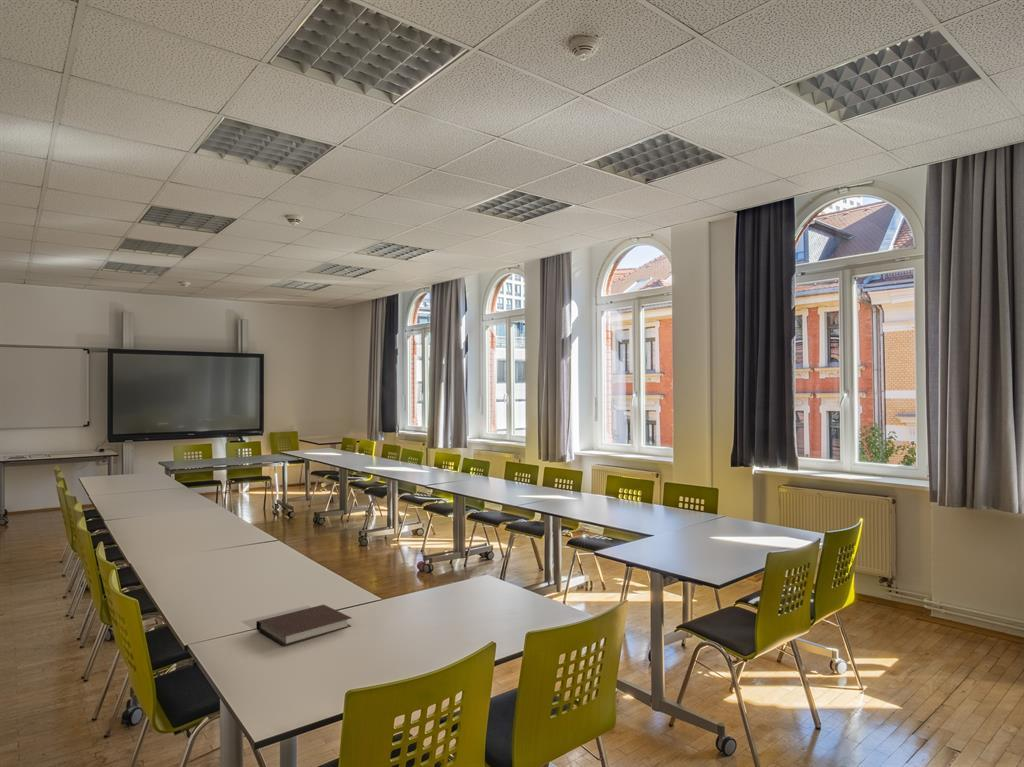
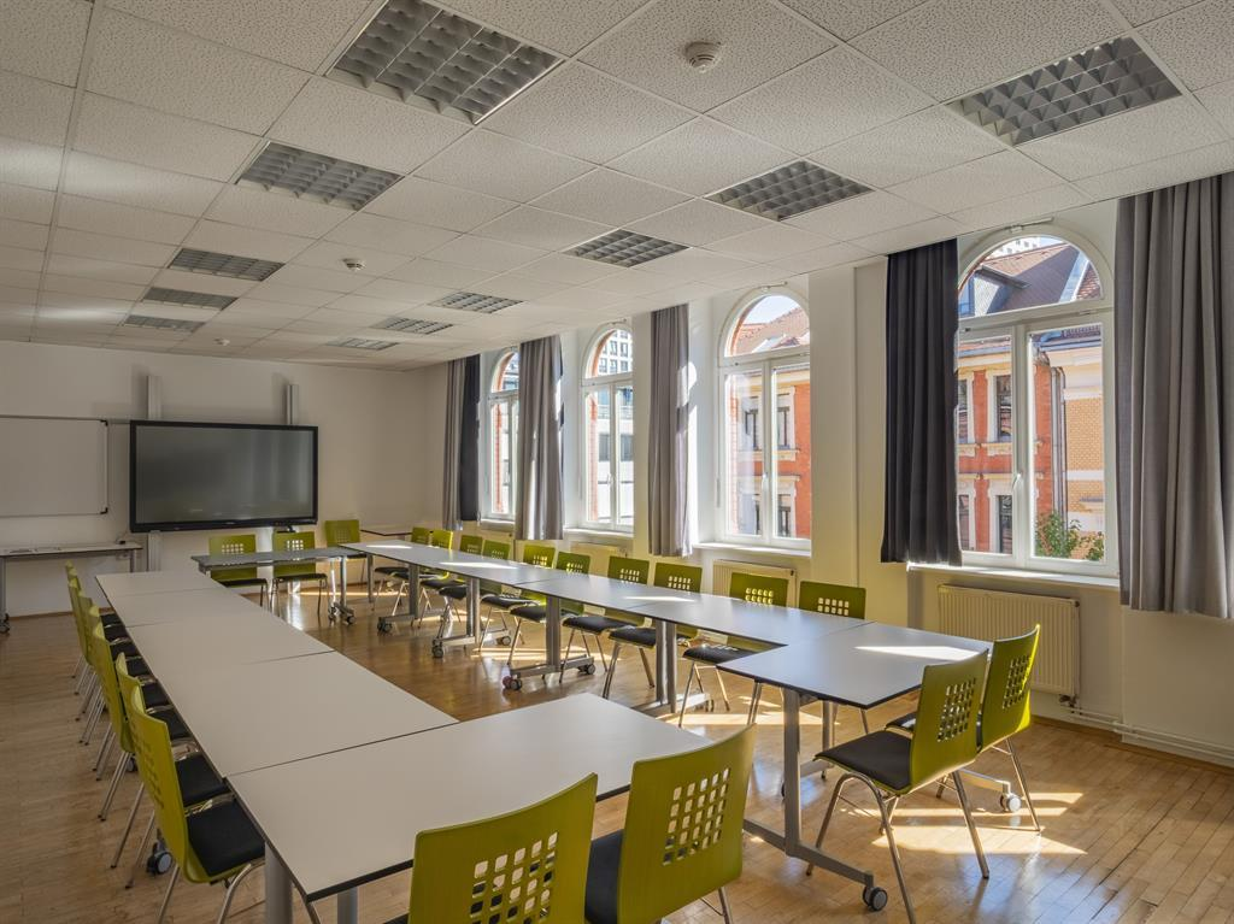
- notebook (304, 623)
